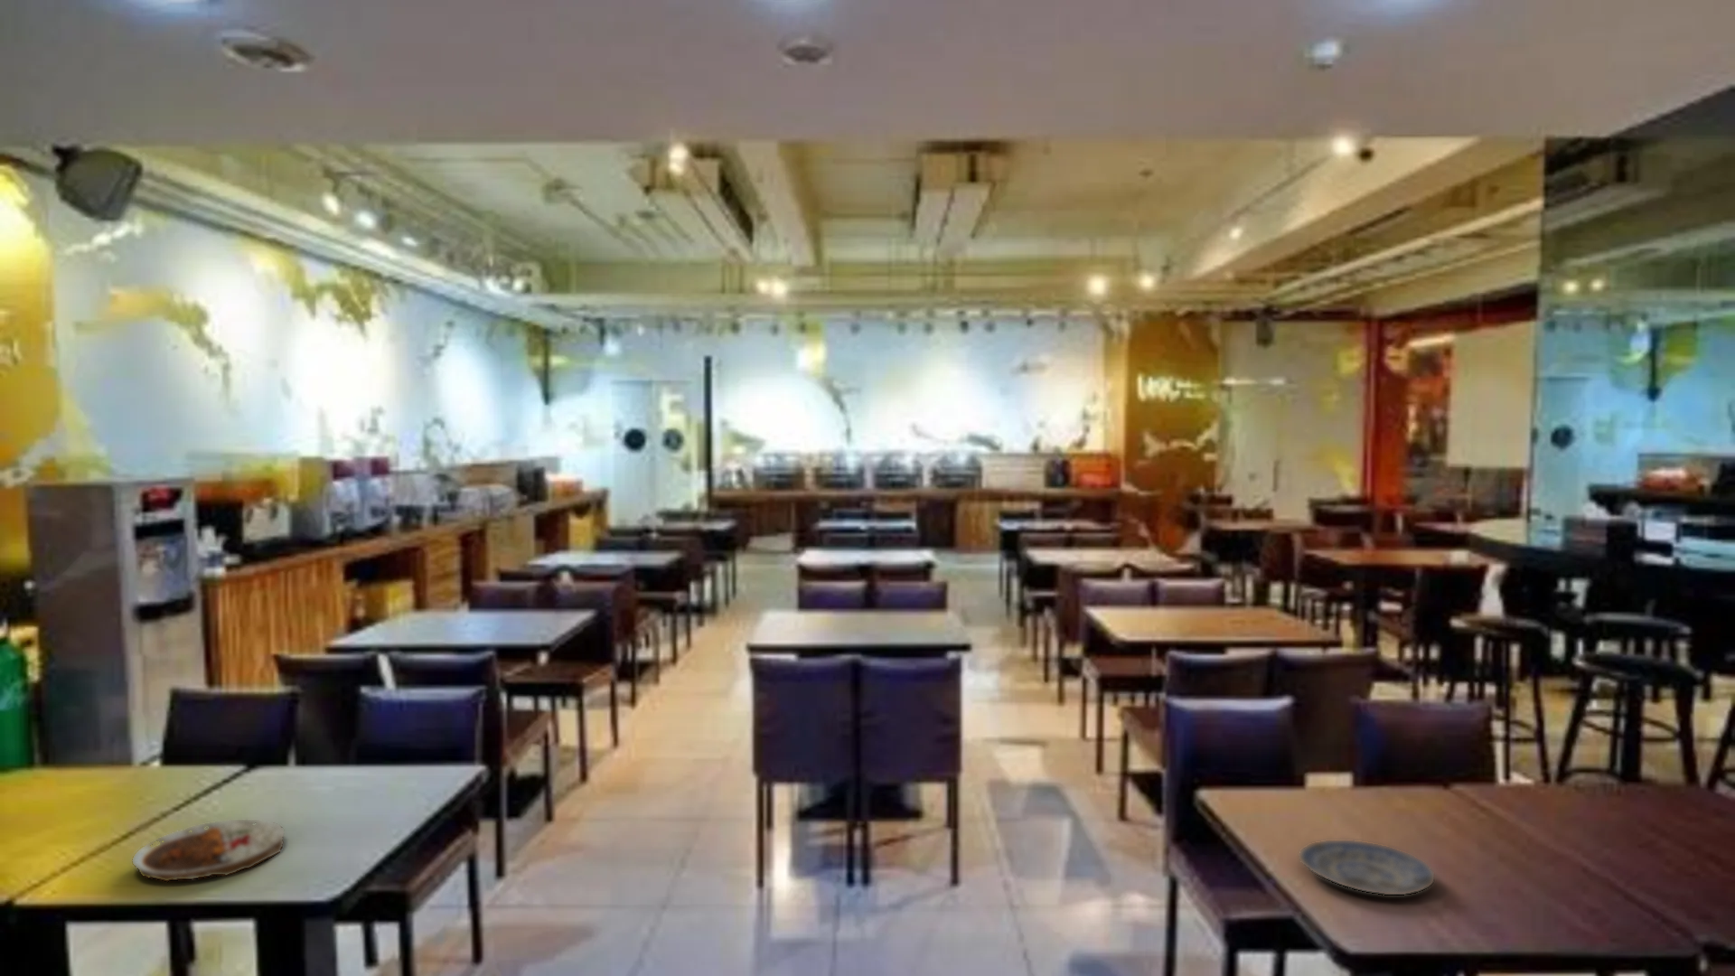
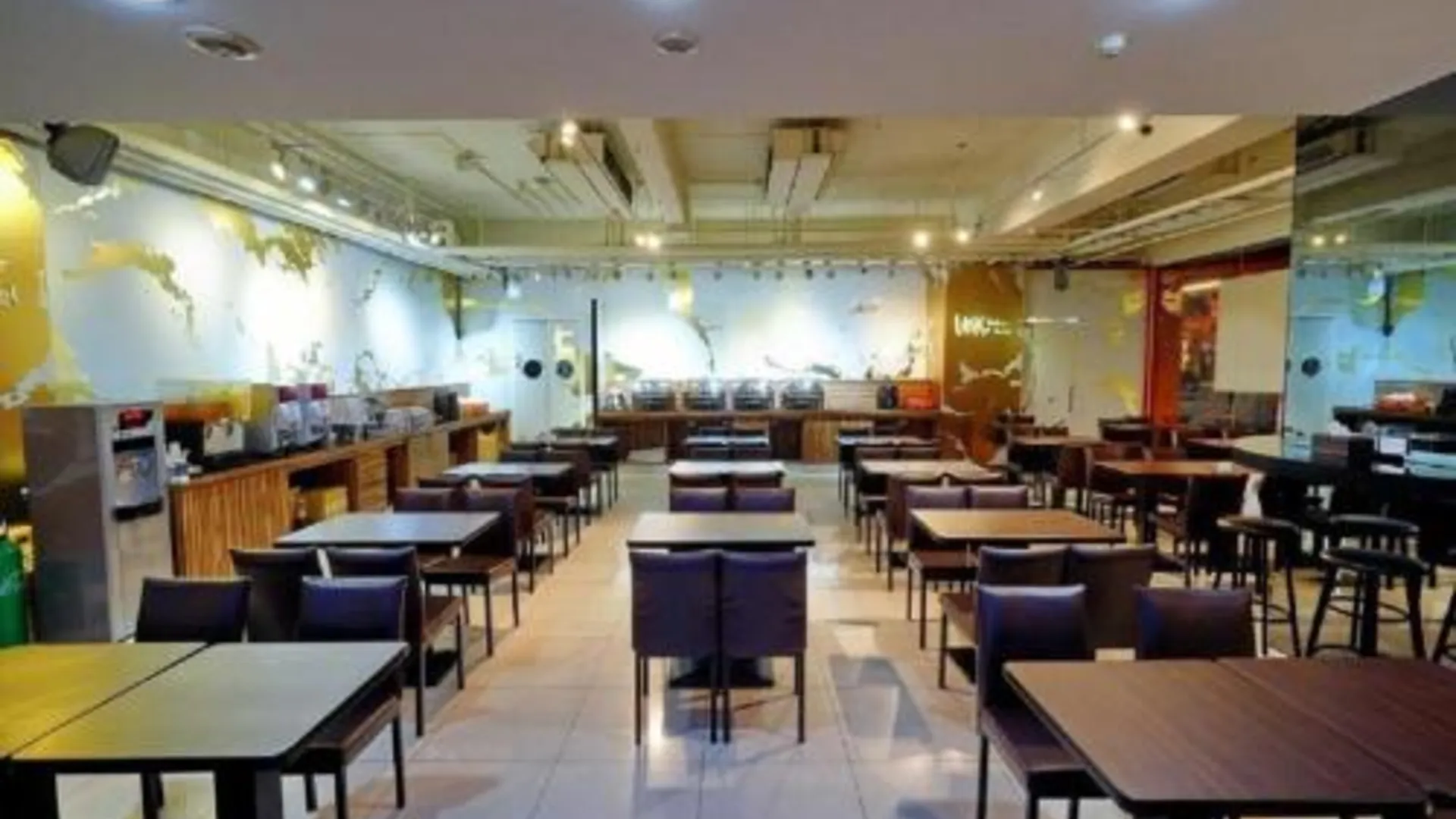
- plate (1364, 870)
- plate (211, 845)
